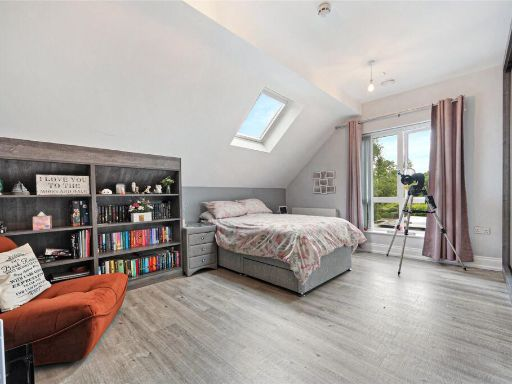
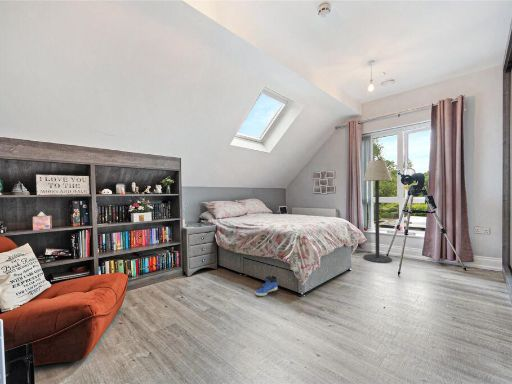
+ sneaker (266, 284)
+ floor lamp (377, 210)
